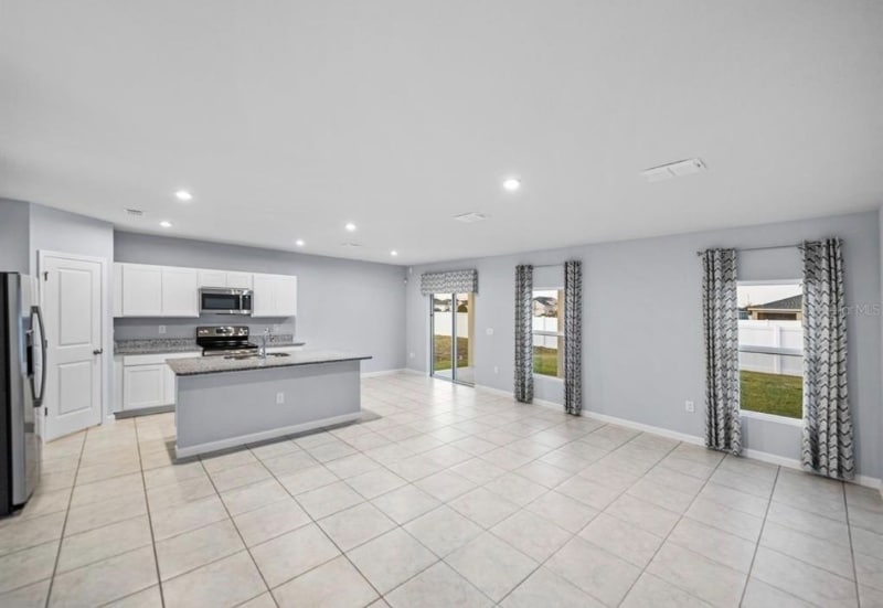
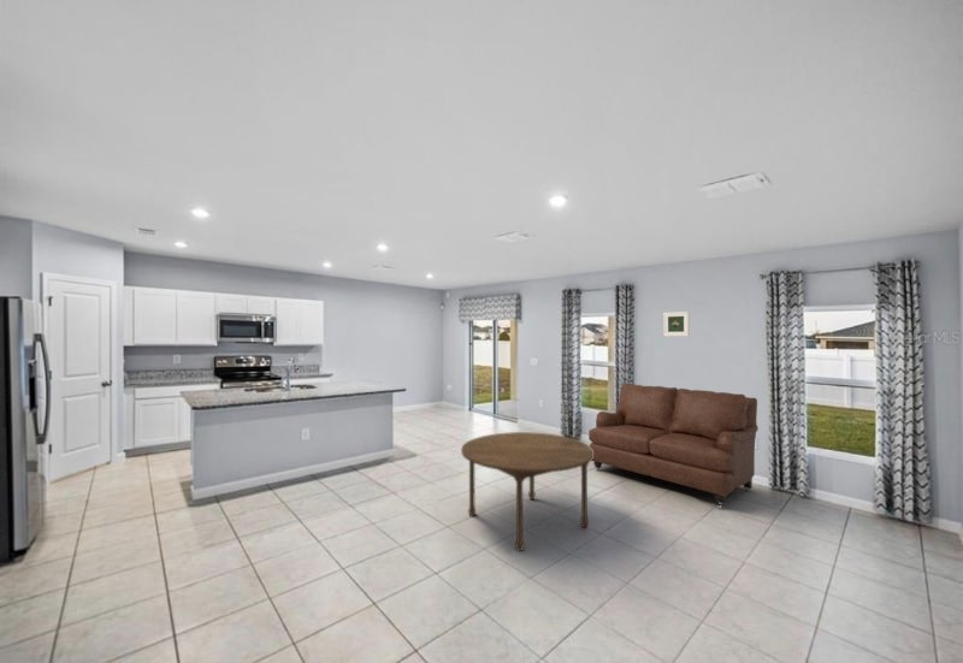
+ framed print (675, 324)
+ dining table (530, 484)
+ sofa (670, 433)
